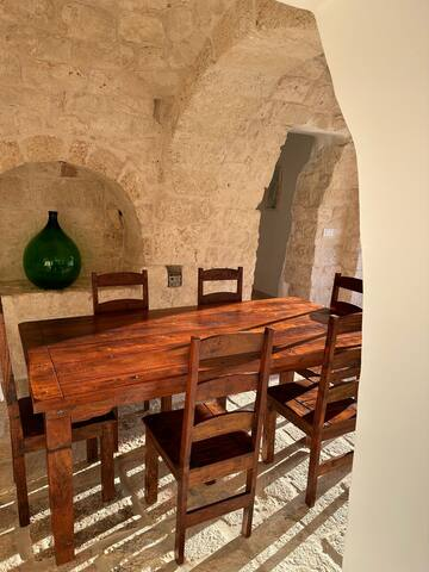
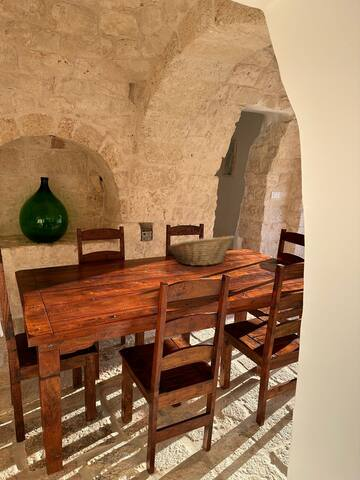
+ fruit basket (202, 247)
